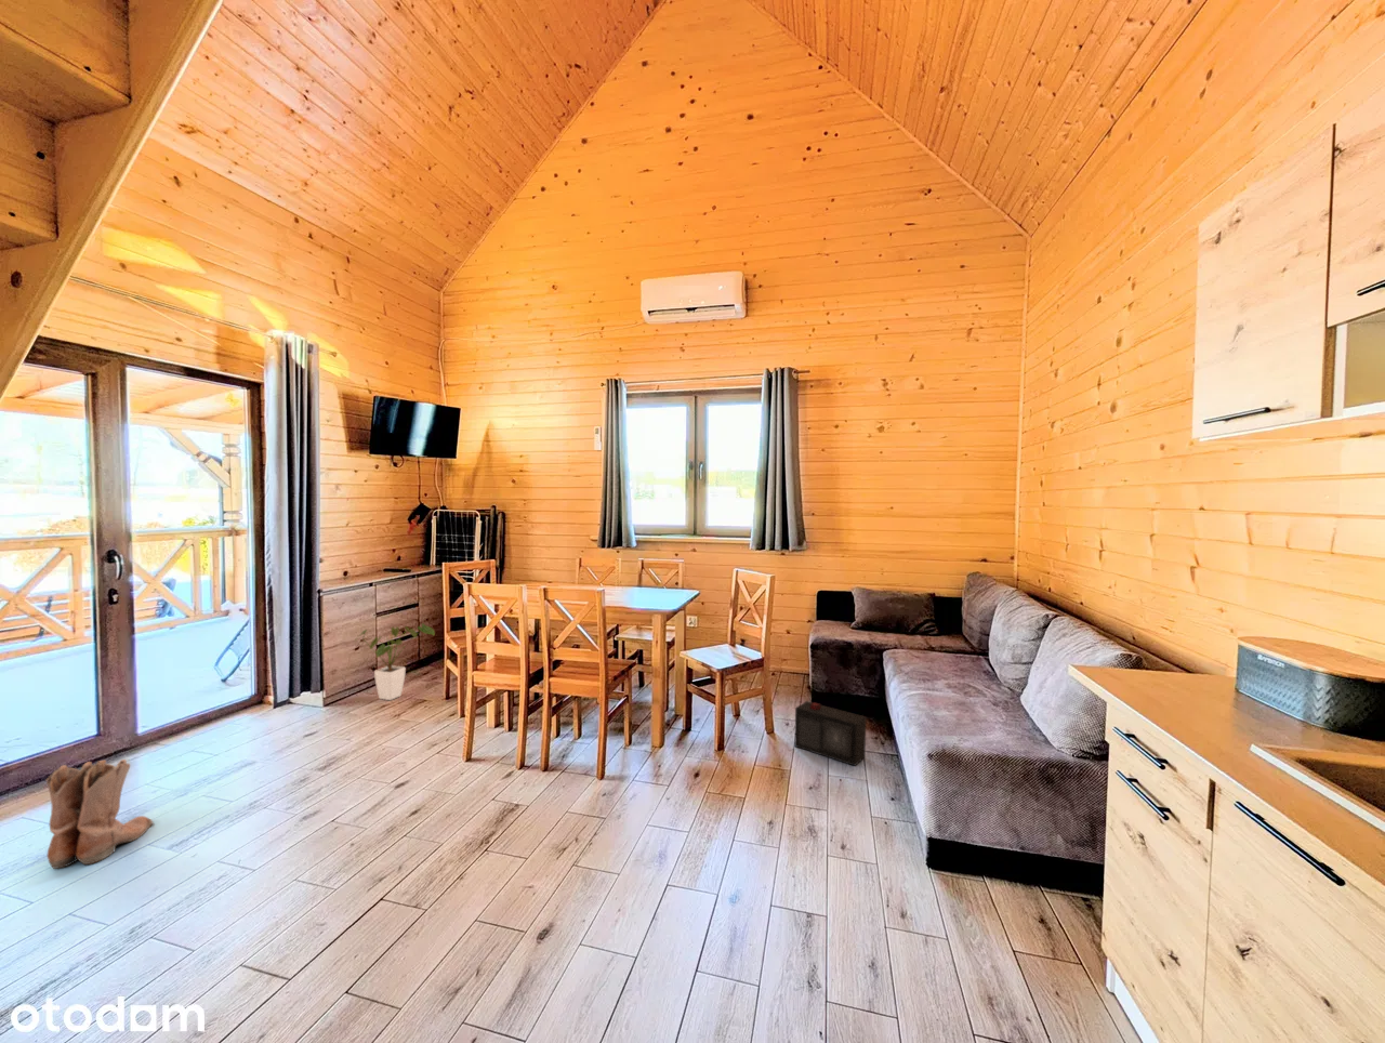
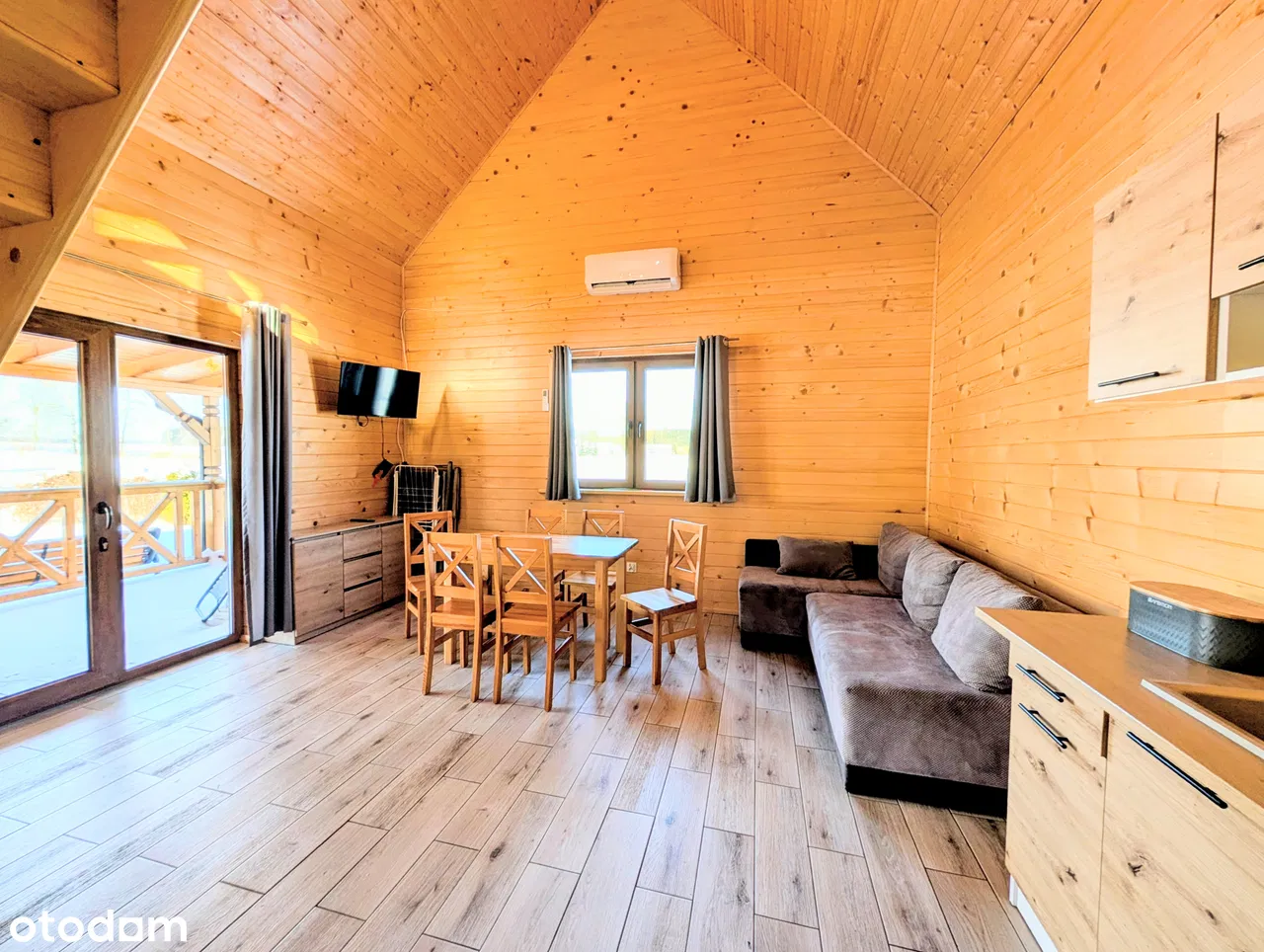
- speaker (827, 731)
- boots (101, 800)
- house plant (393, 661)
